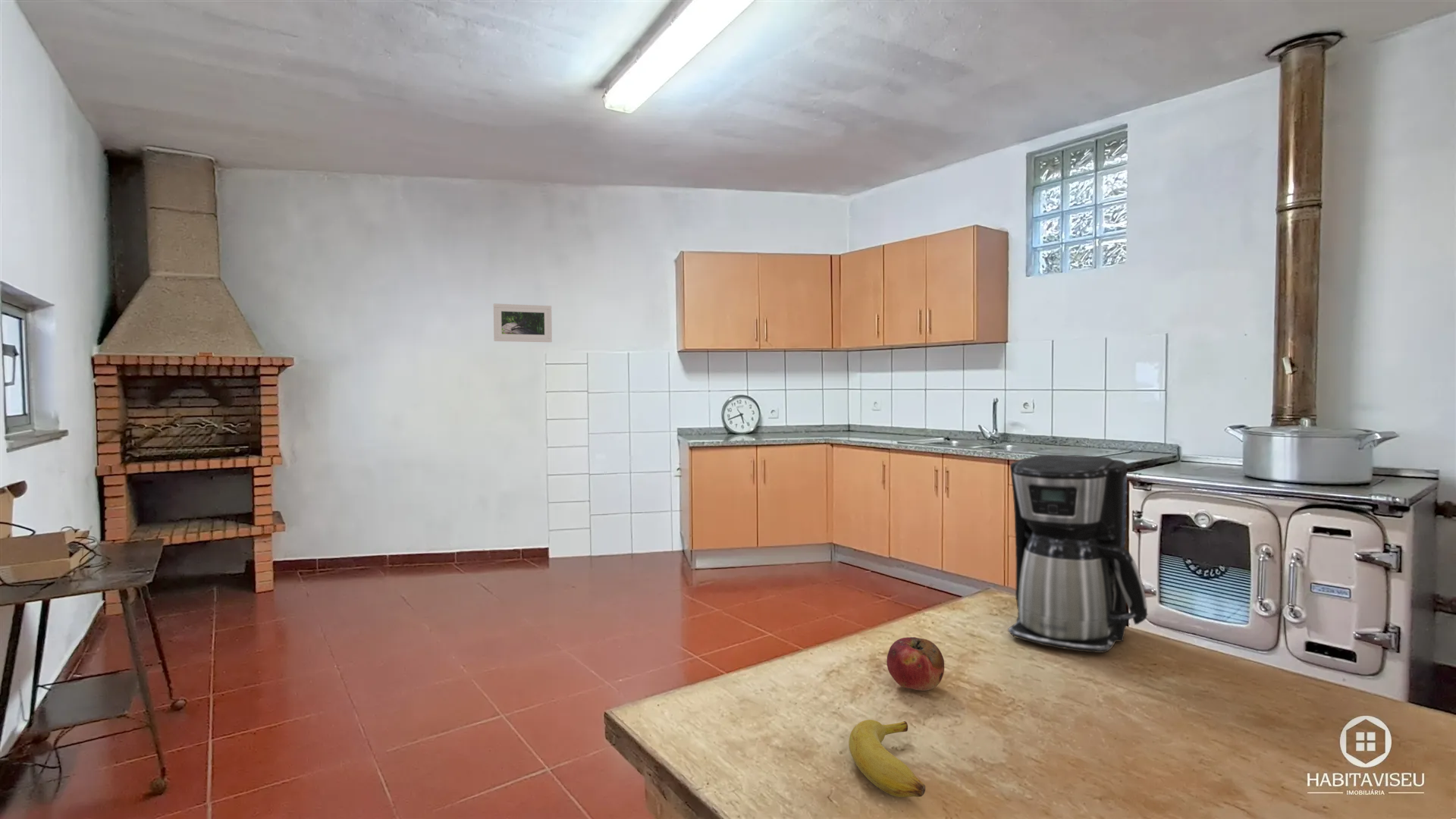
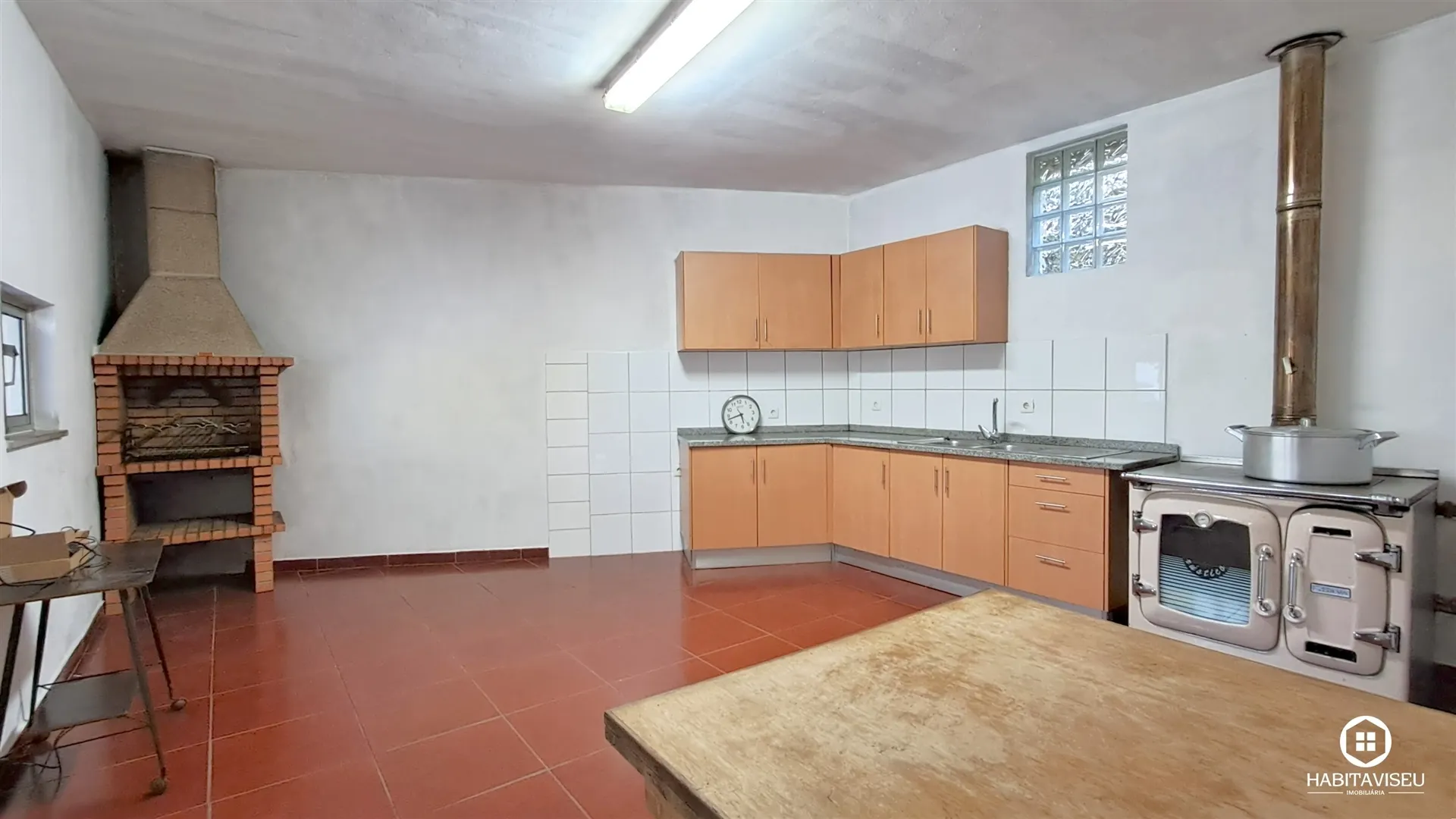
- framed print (522, 323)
- fruit (915, 662)
- banana (893, 755)
- coffee maker (1086, 544)
